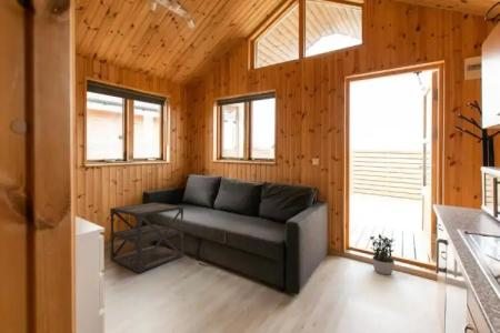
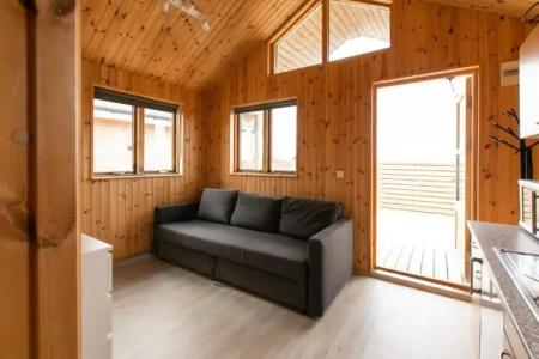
- side table (148, 232)
- potted plant (381, 252)
